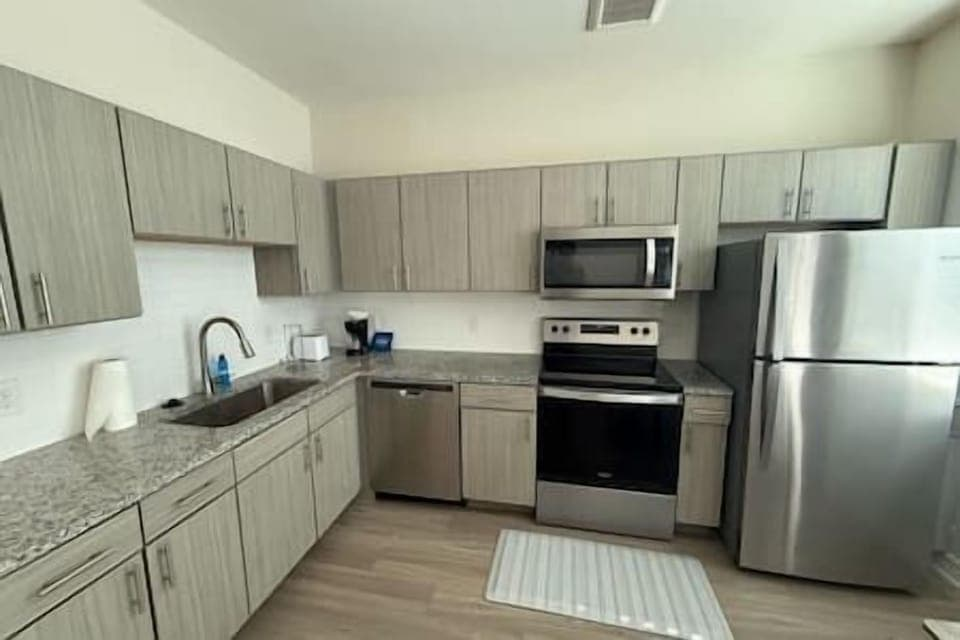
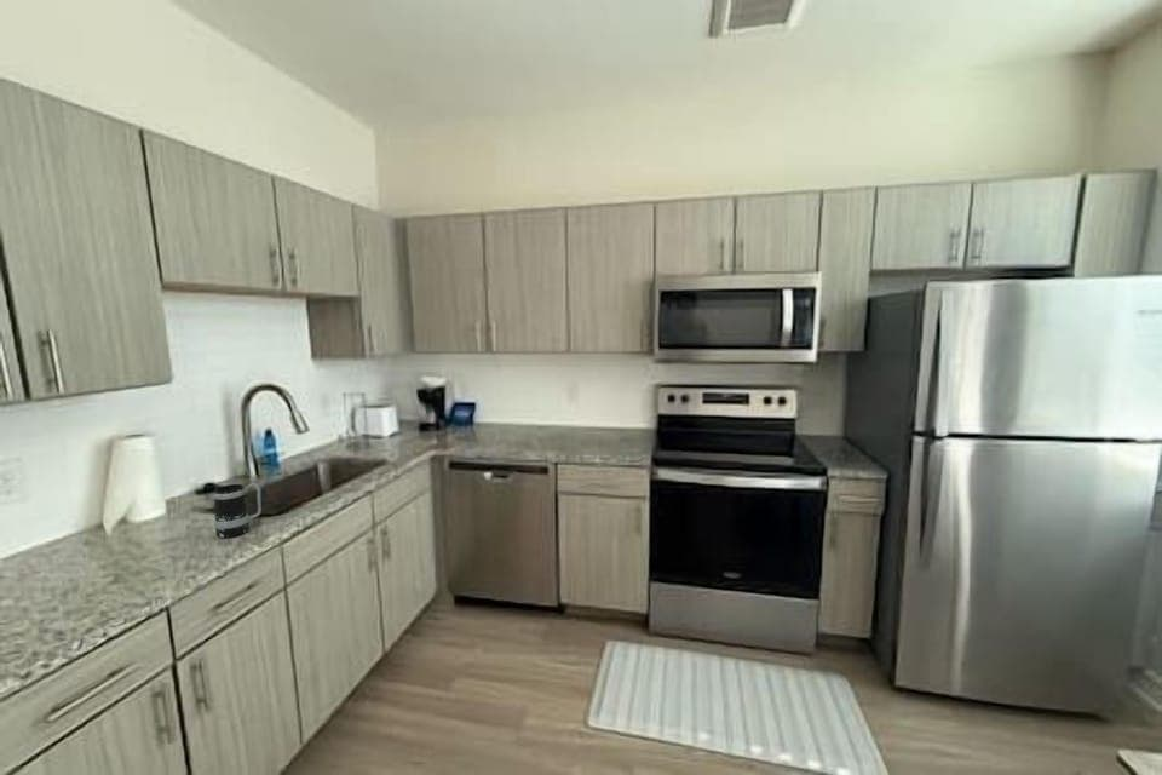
+ mug (237, 507)
